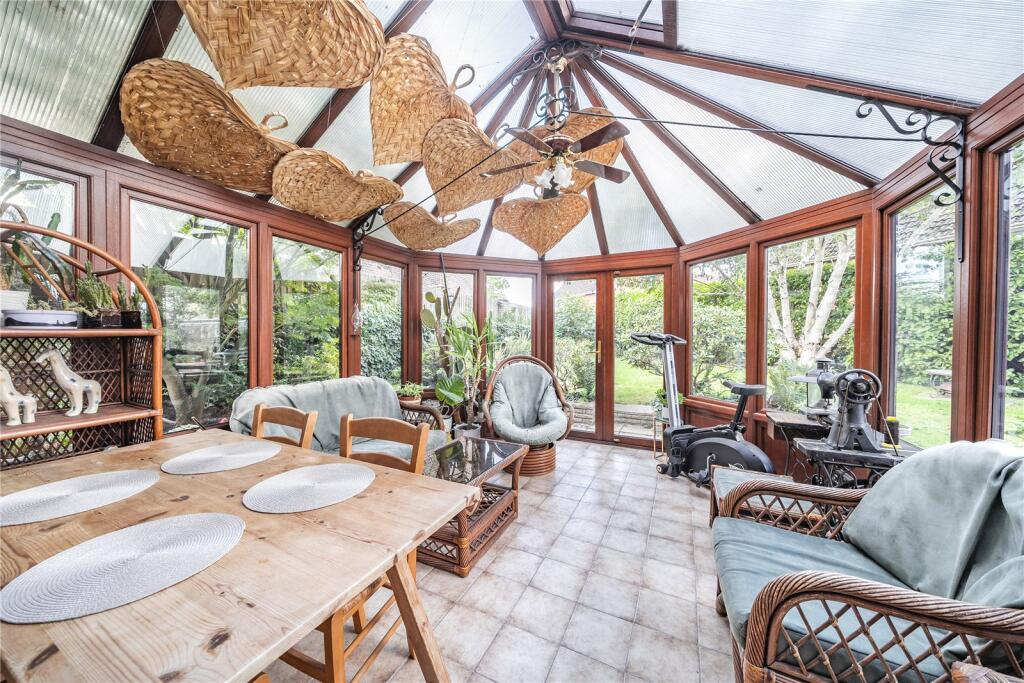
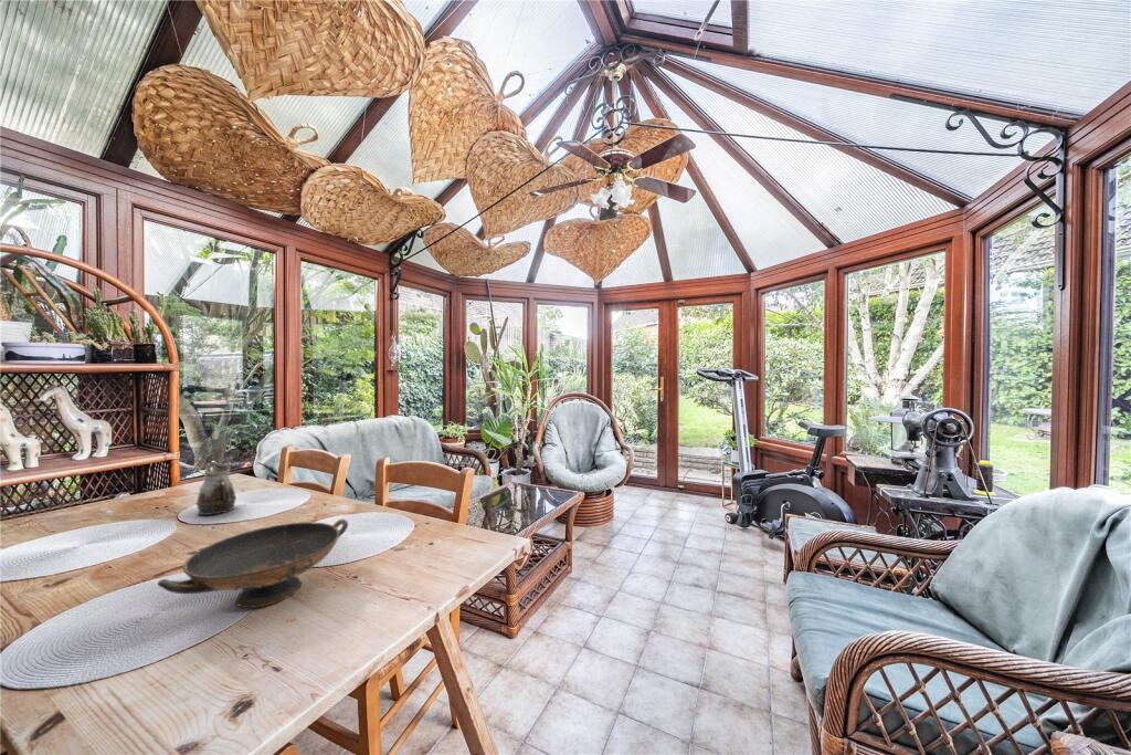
+ decorative bowl (268, 568)
+ pitcher (219, 486)
